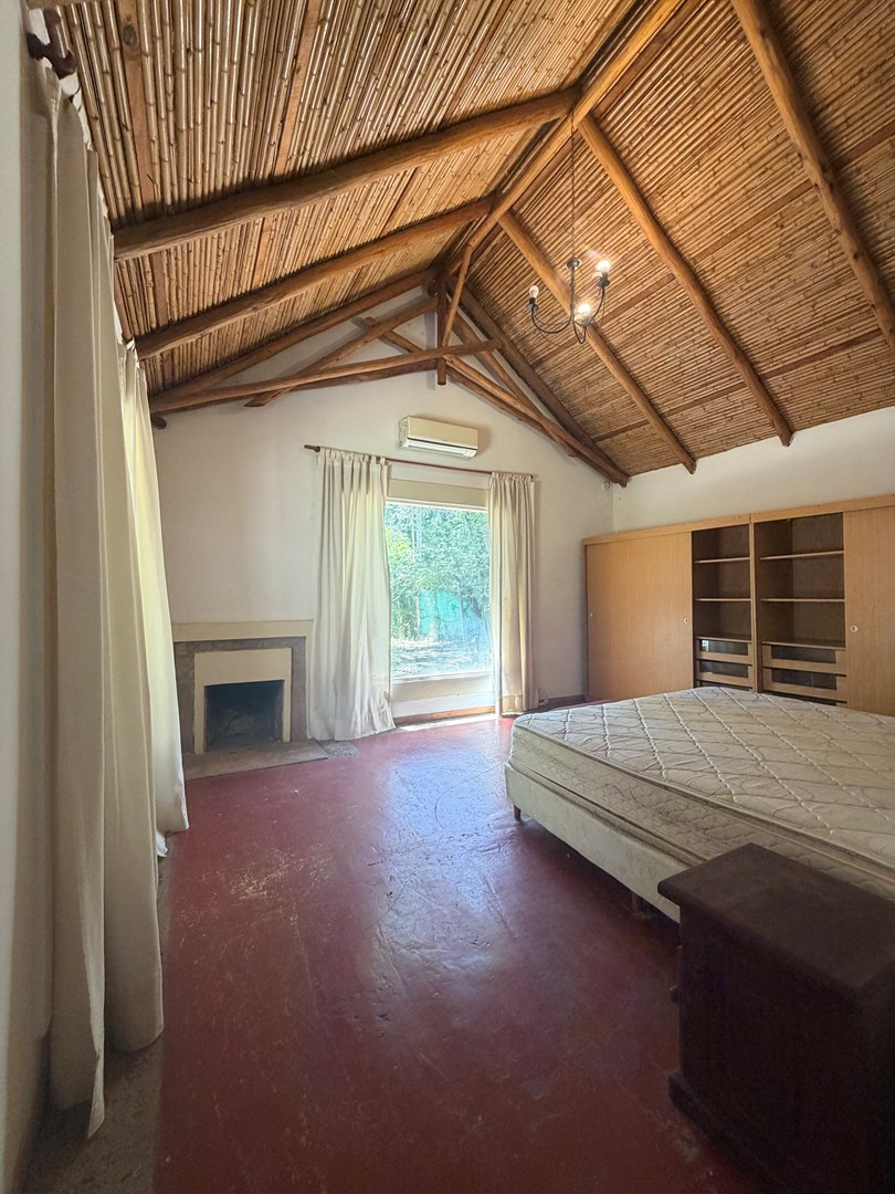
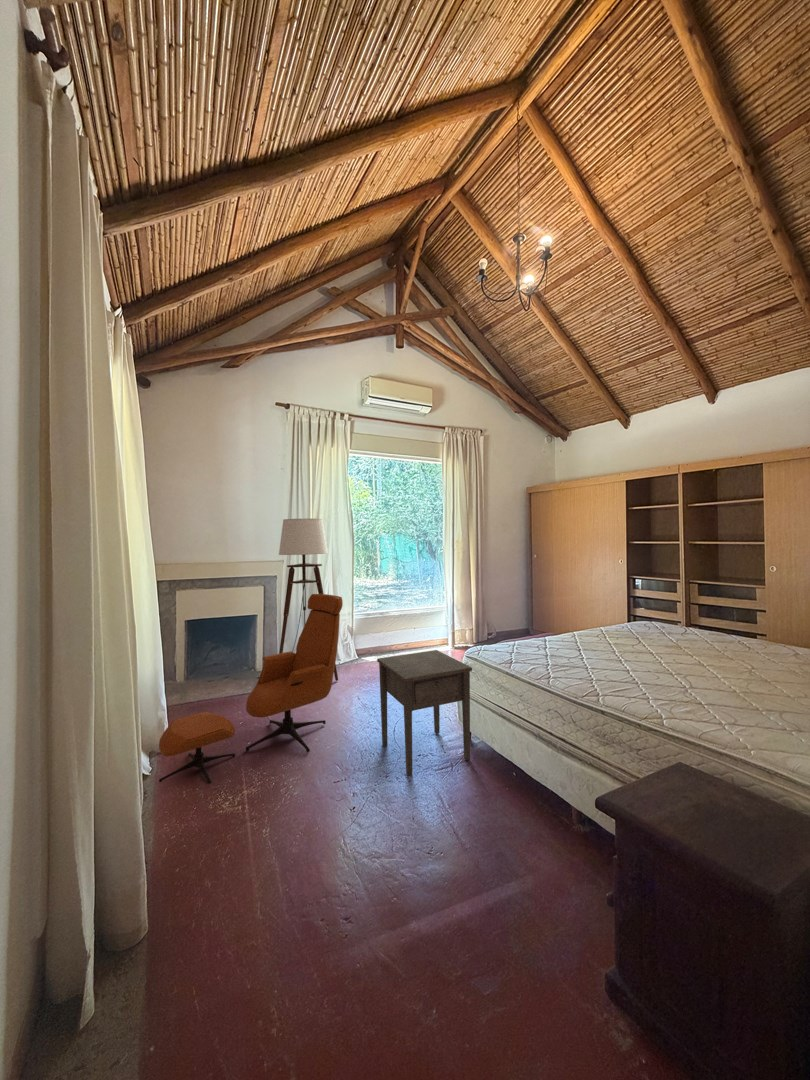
+ lounge chair (262, 674)
+ nightstand (423, 707)
+ floor lamp (290, 599)
